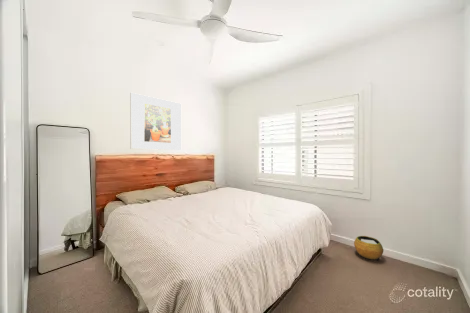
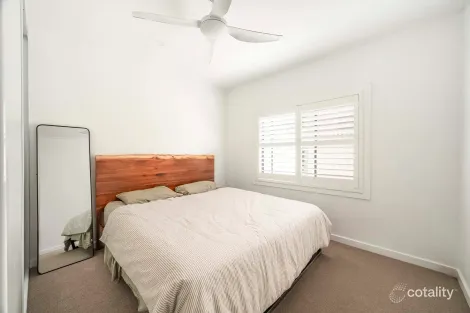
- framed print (158, 124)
- clay pot (364, 246)
